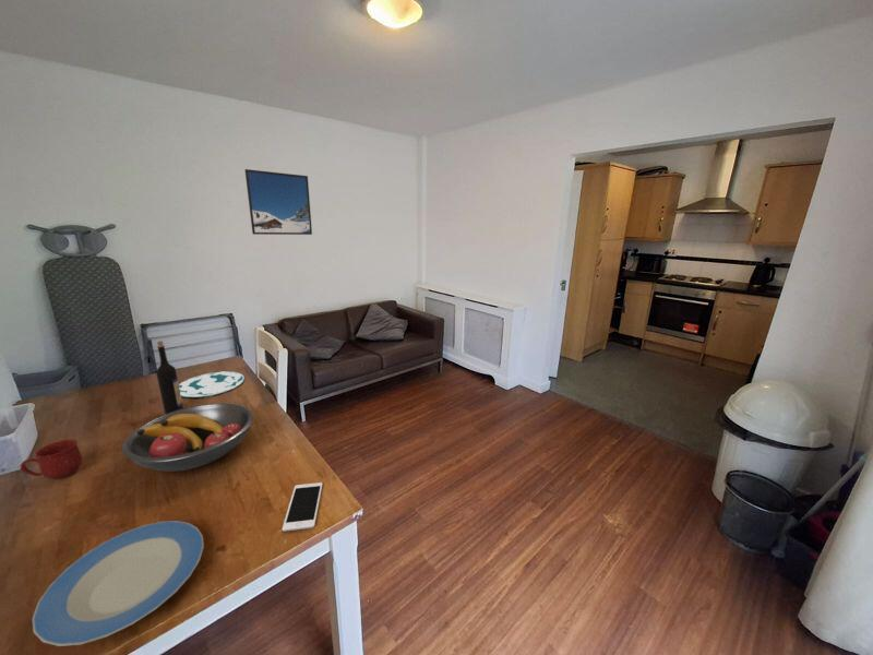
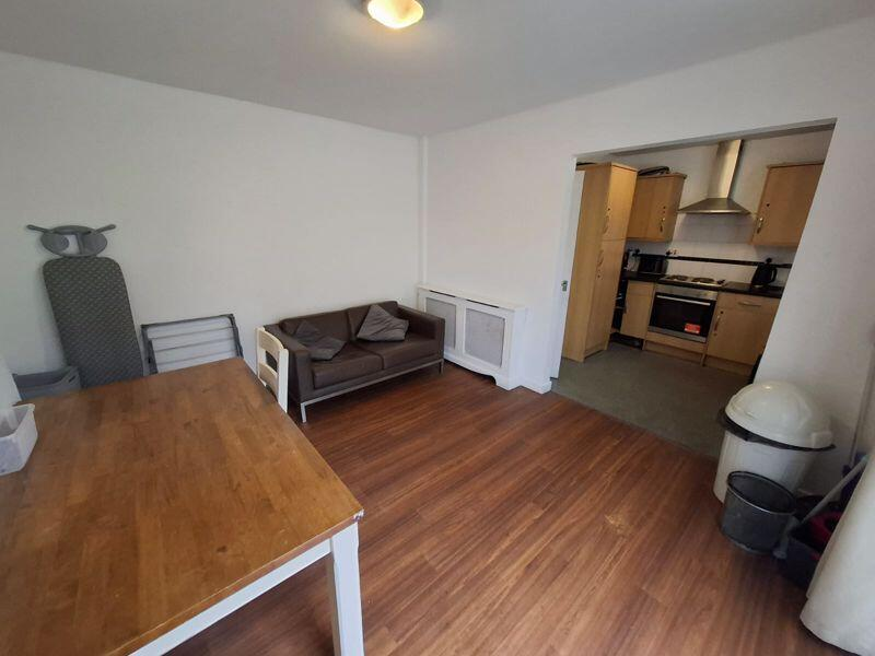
- cell phone (303, 504)
- plate (129, 577)
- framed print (280, 204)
- wine bottle (167, 378)
- fruit bowl (194, 437)
- plate (211, 381)
- mug (52, 463)
